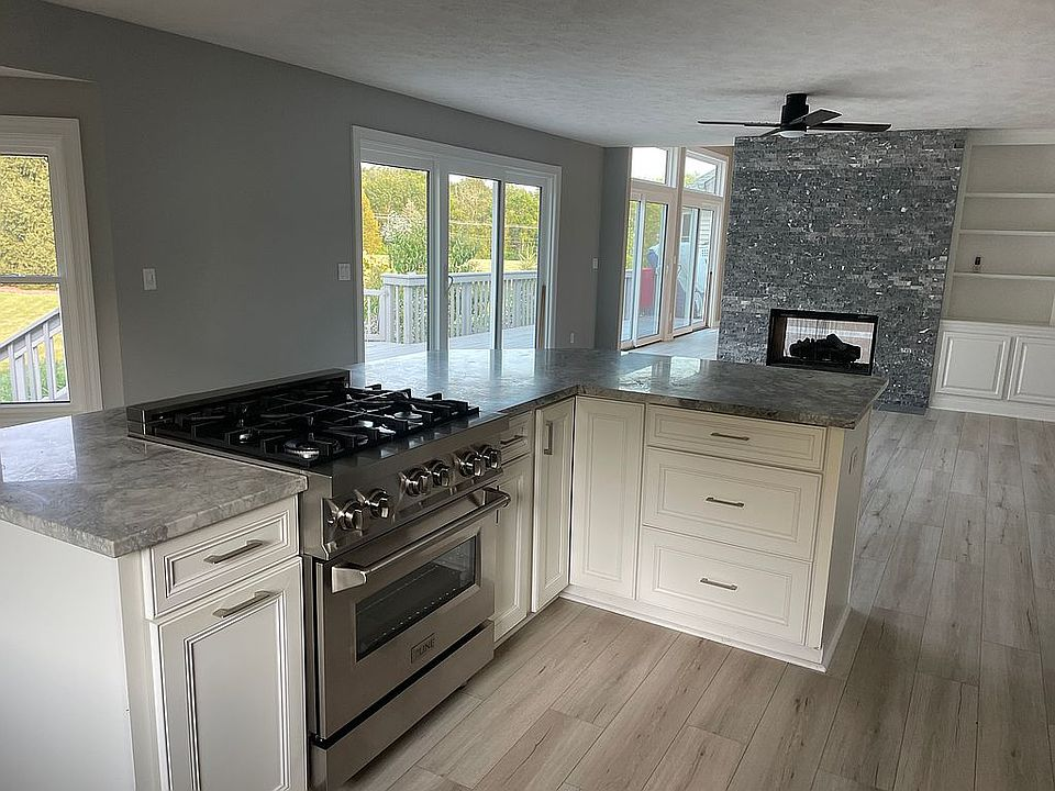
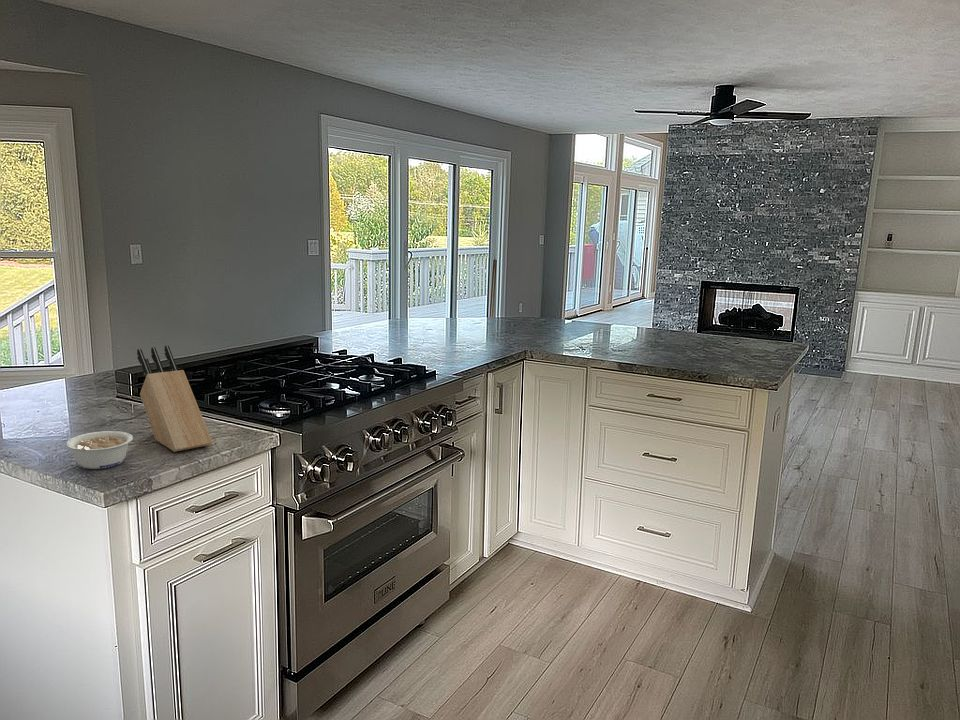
+ legume (101, 449)
+ knife block (171, 394)
